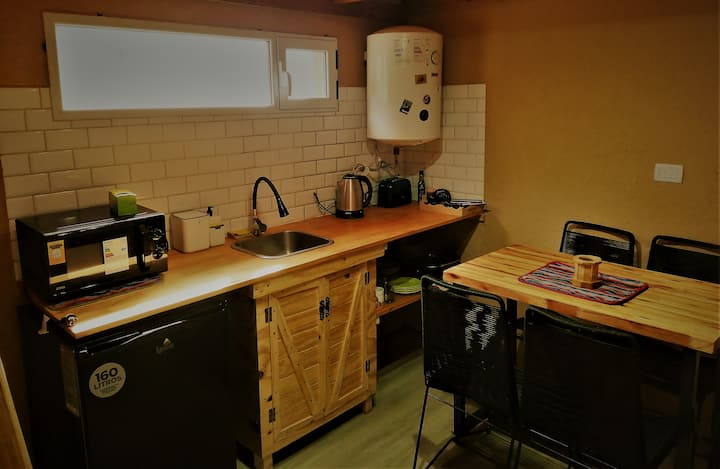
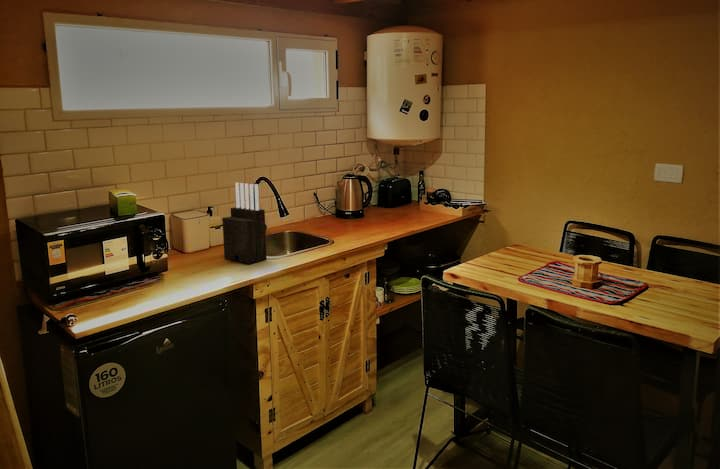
+ knife block (241, 222)
